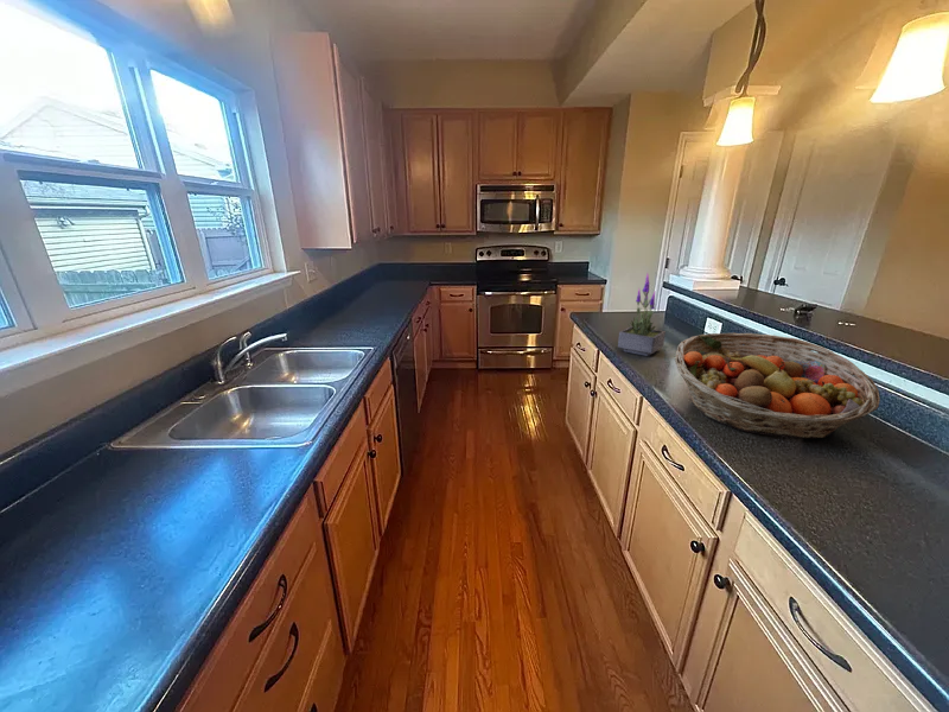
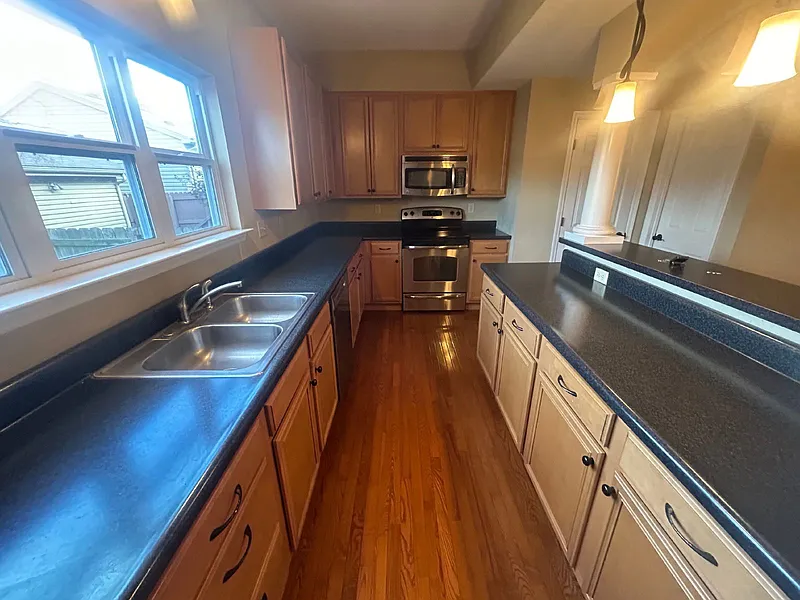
- potted plant (644, 312)
- fruit basket (764, 381)
